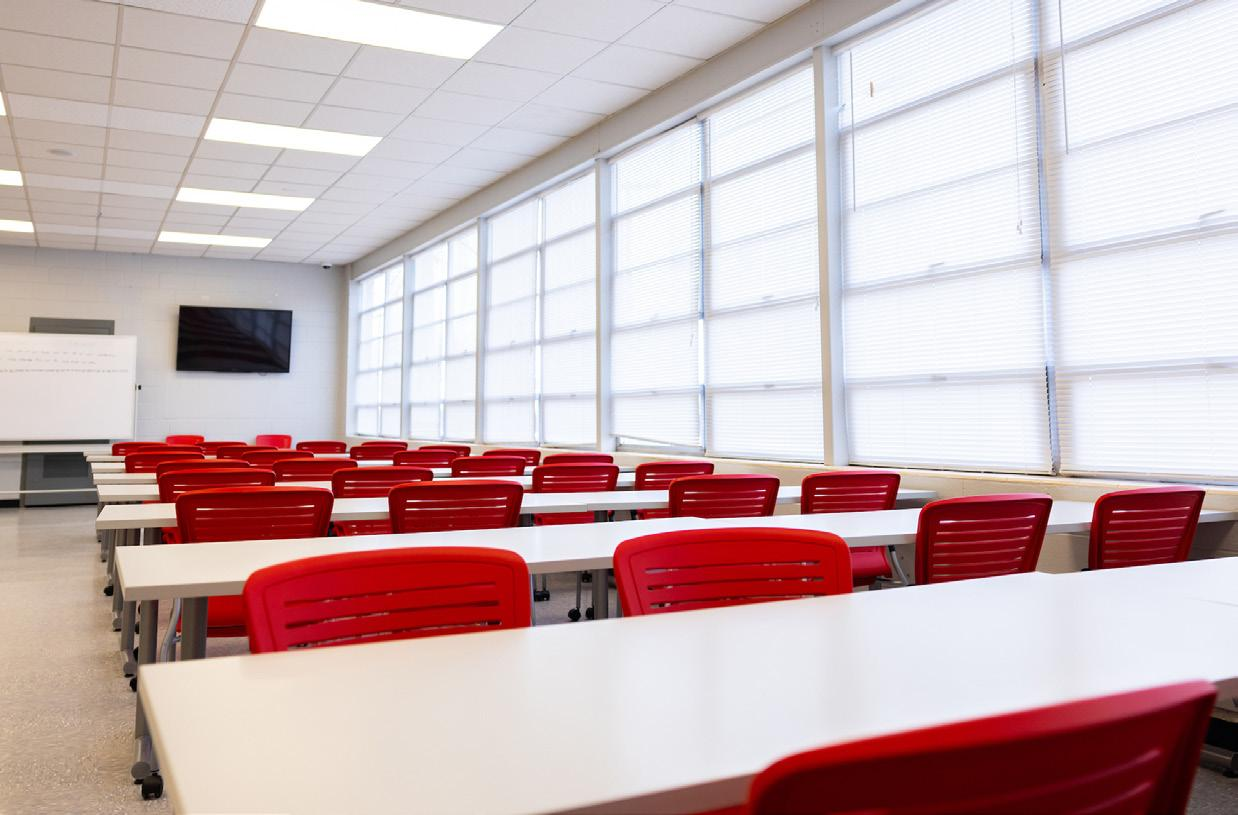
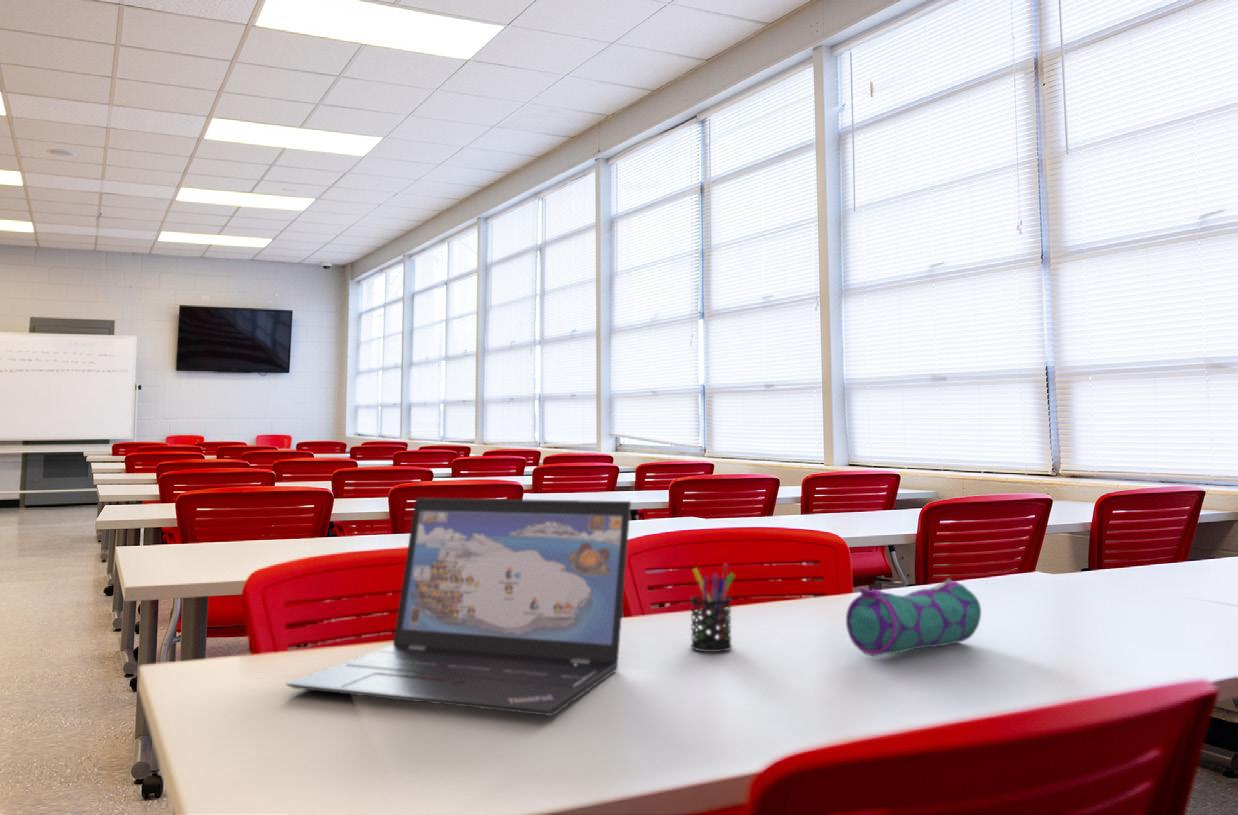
+ pen holder (716, 604)
+ laptop (471, 589)
+ pencil case (913, 615)
